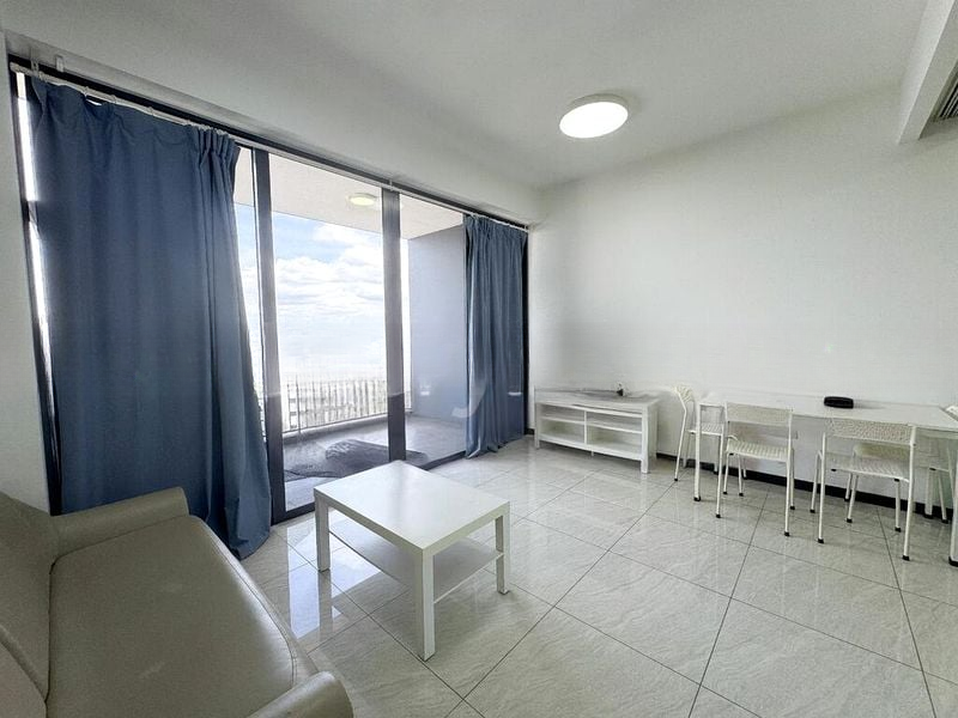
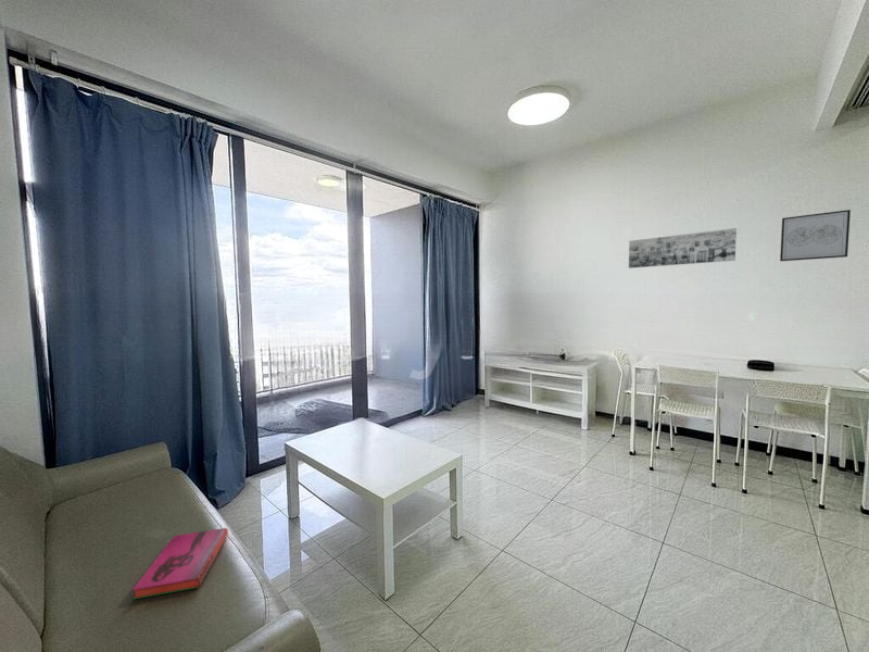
+ hardback book (186, 559)
+ wall art (813, 236)
+ wall art (678, 250)
